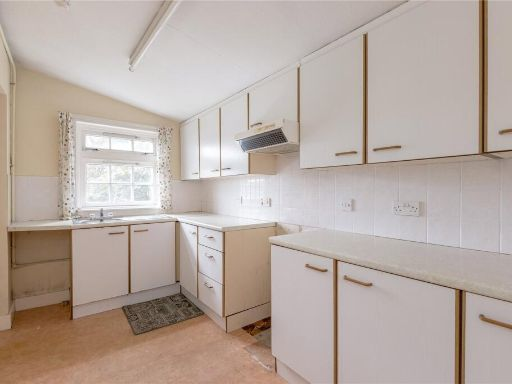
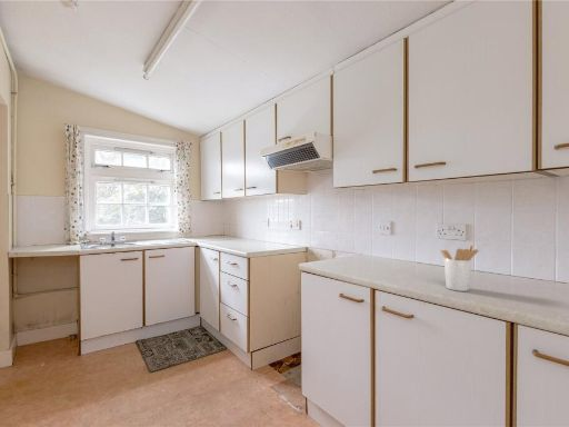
+ utensil holder (460, 267)
